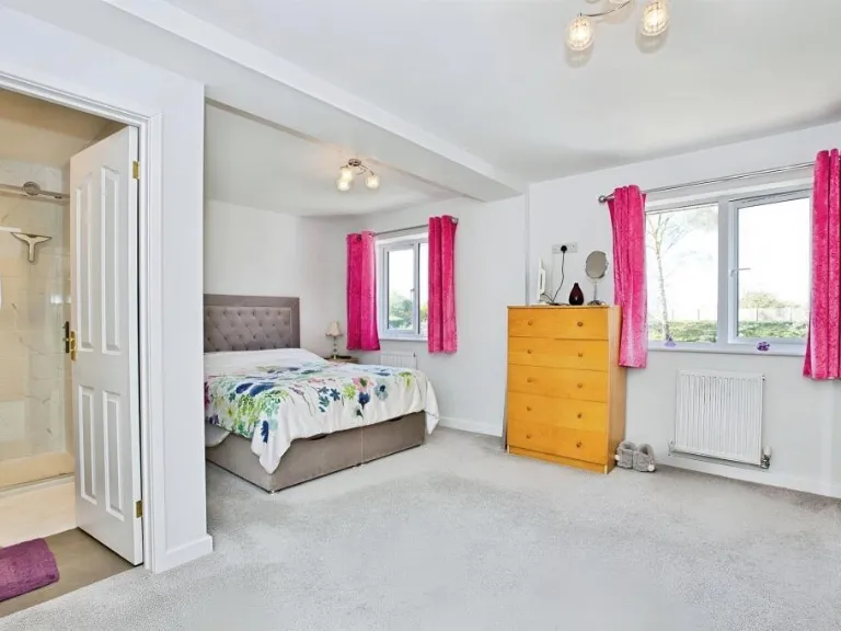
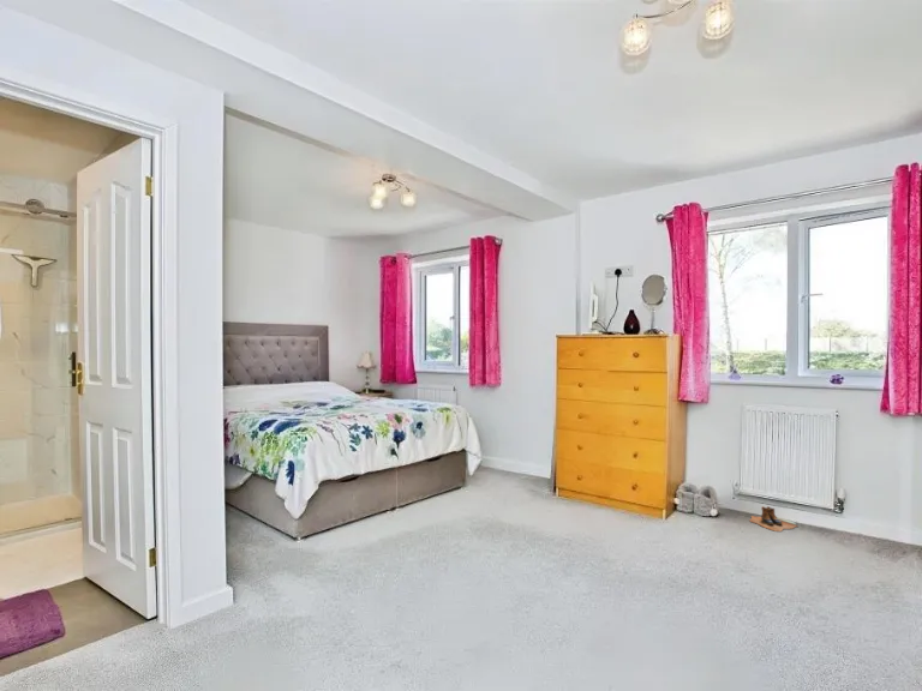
+ boots (772, 516)
